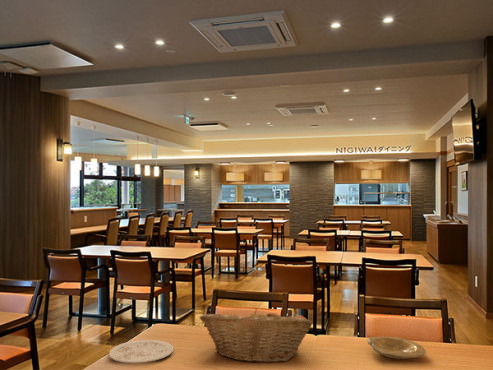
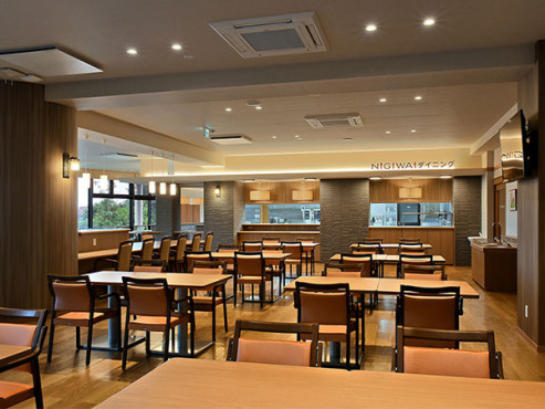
- plate (396, 349)
- plate (141, 351)
- fruit basket (255, 329)
